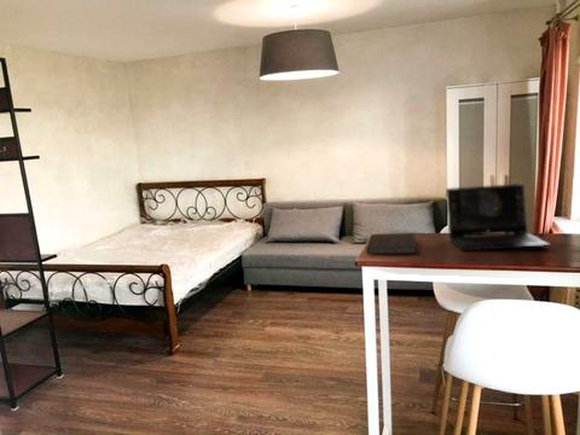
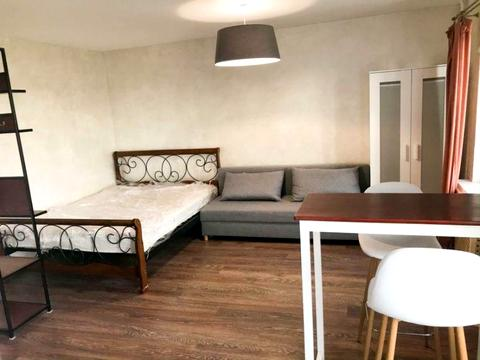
- notebook (392, 243)
- laptop (494, 216)
